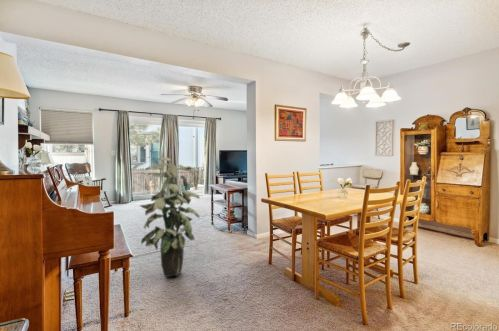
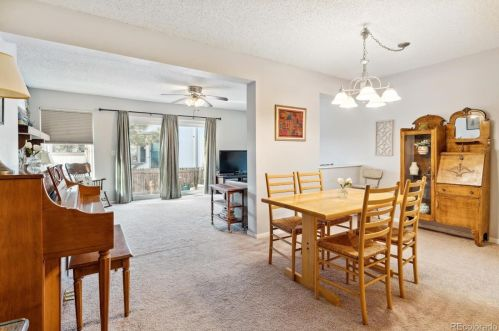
- indoor plant (169, 215)
